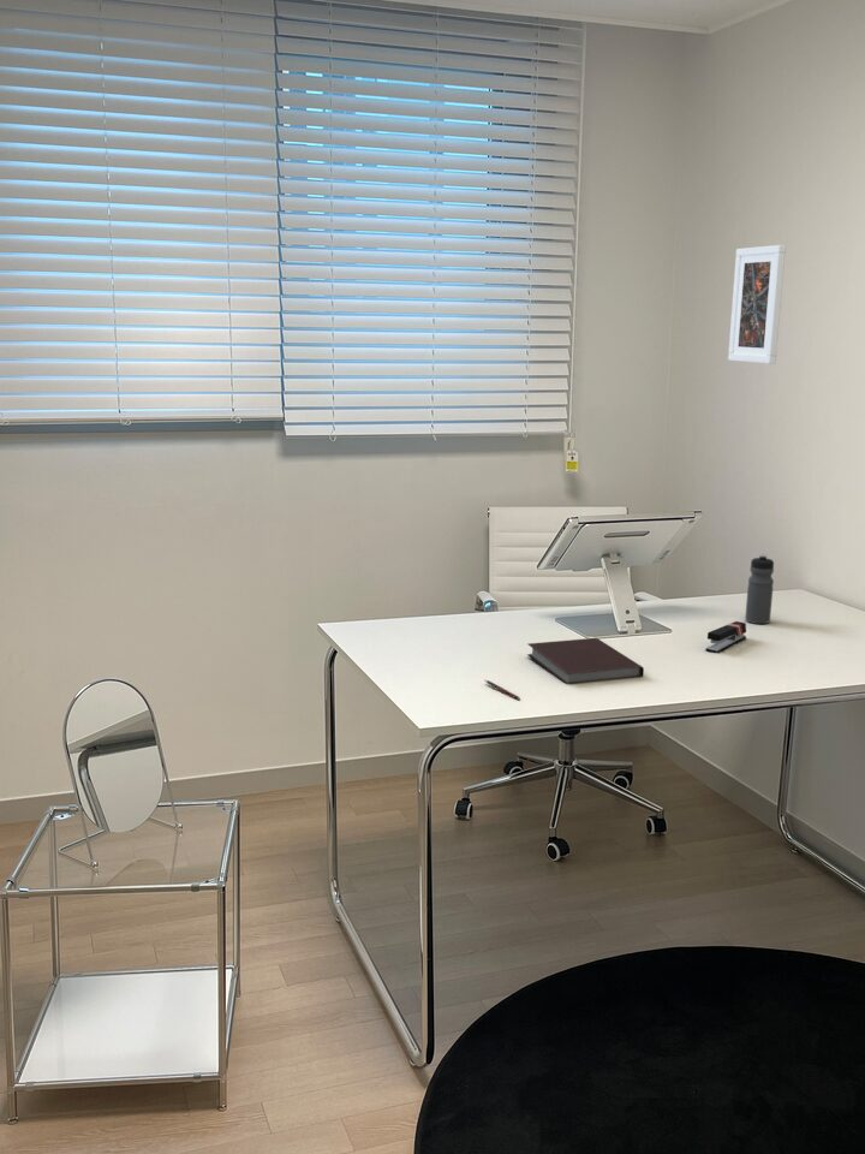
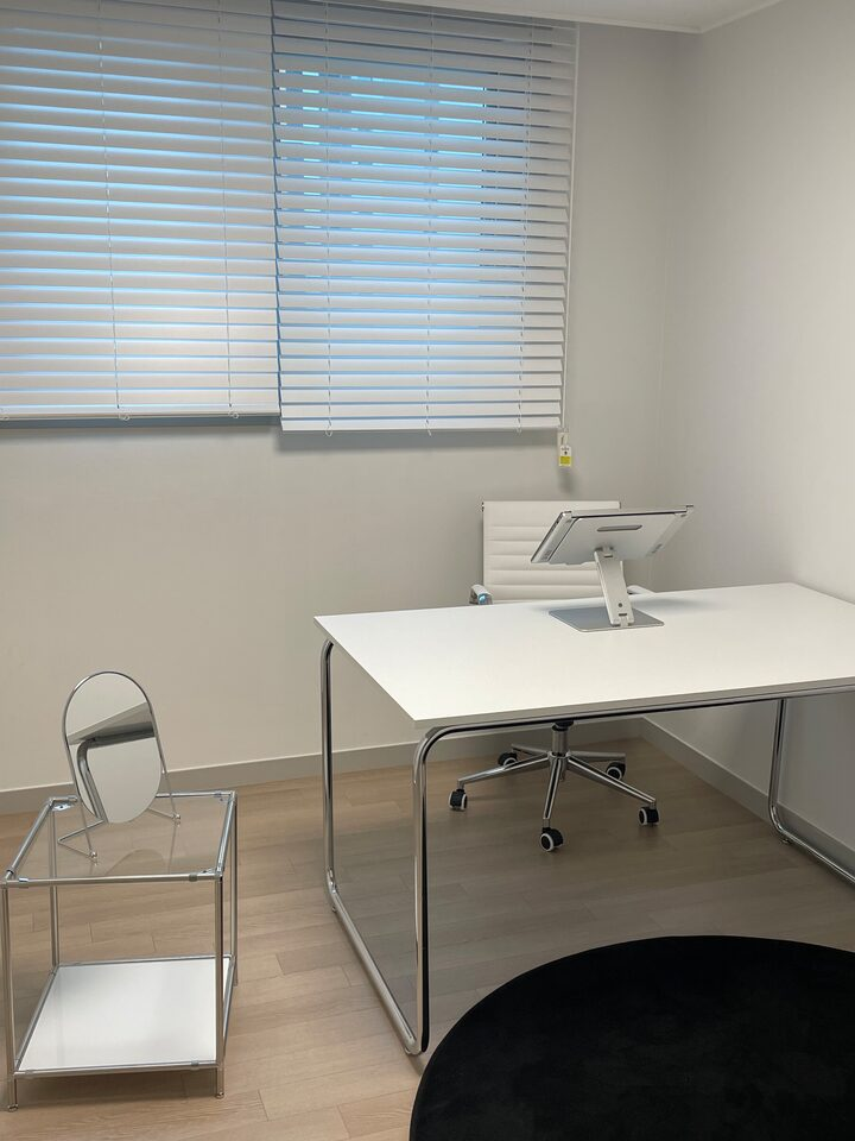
- pen (501, 689)
- stapler (727, 635)
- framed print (754, 304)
- notebook (583, 660)
- water bottle (759, 588)
